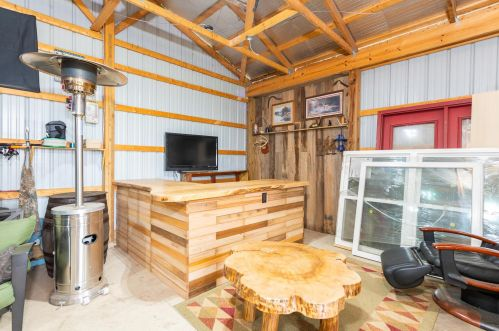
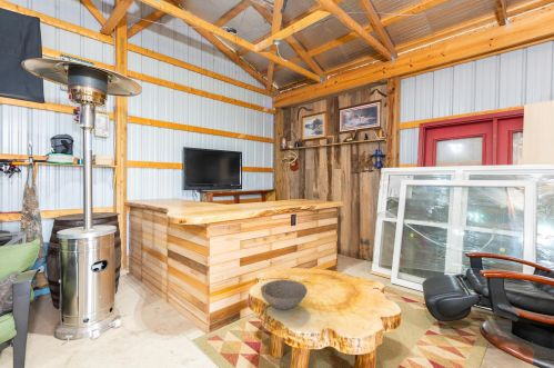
+ bowl (283, 297)
